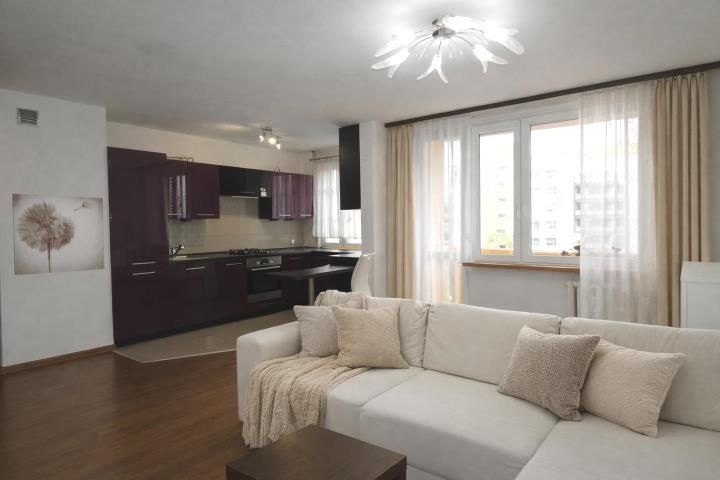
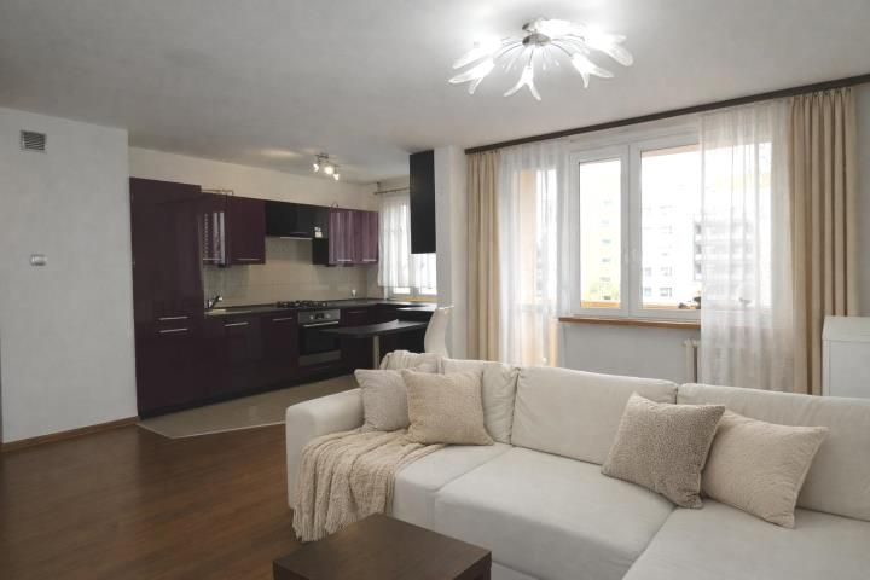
- wall art (61, 233)
